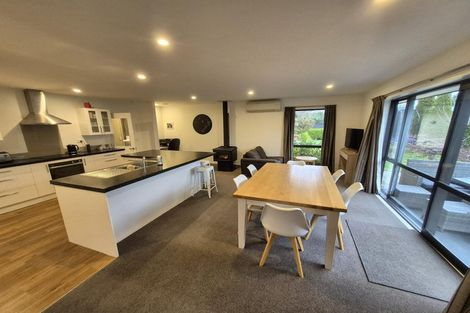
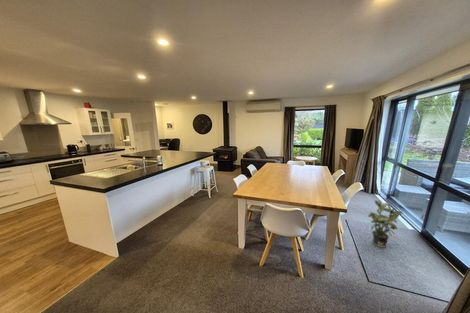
+ potted plant (384, 223)
